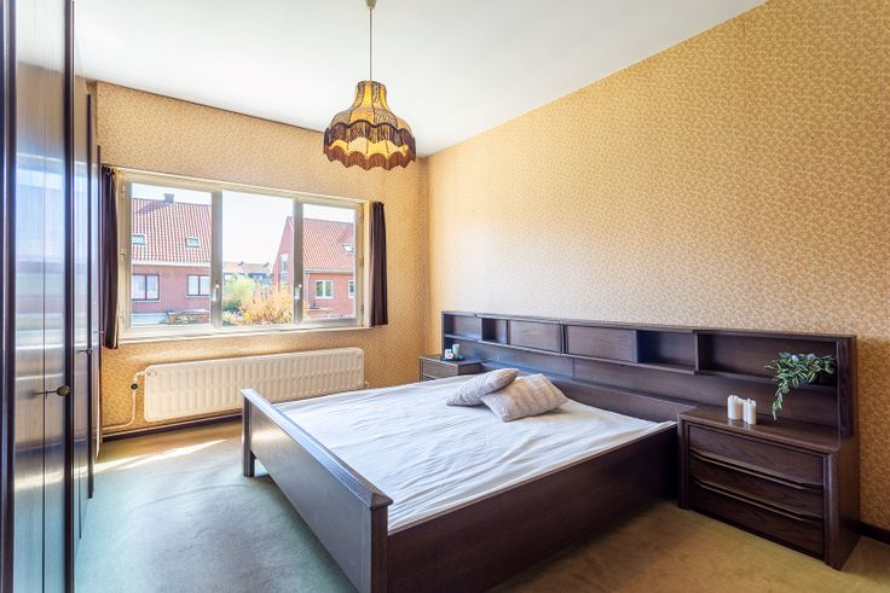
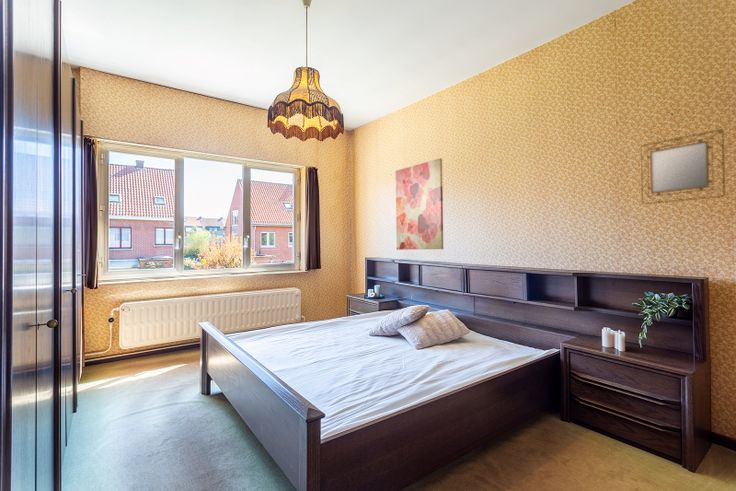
+ home mirror (678, 168)
+ wall art (417, 207)
